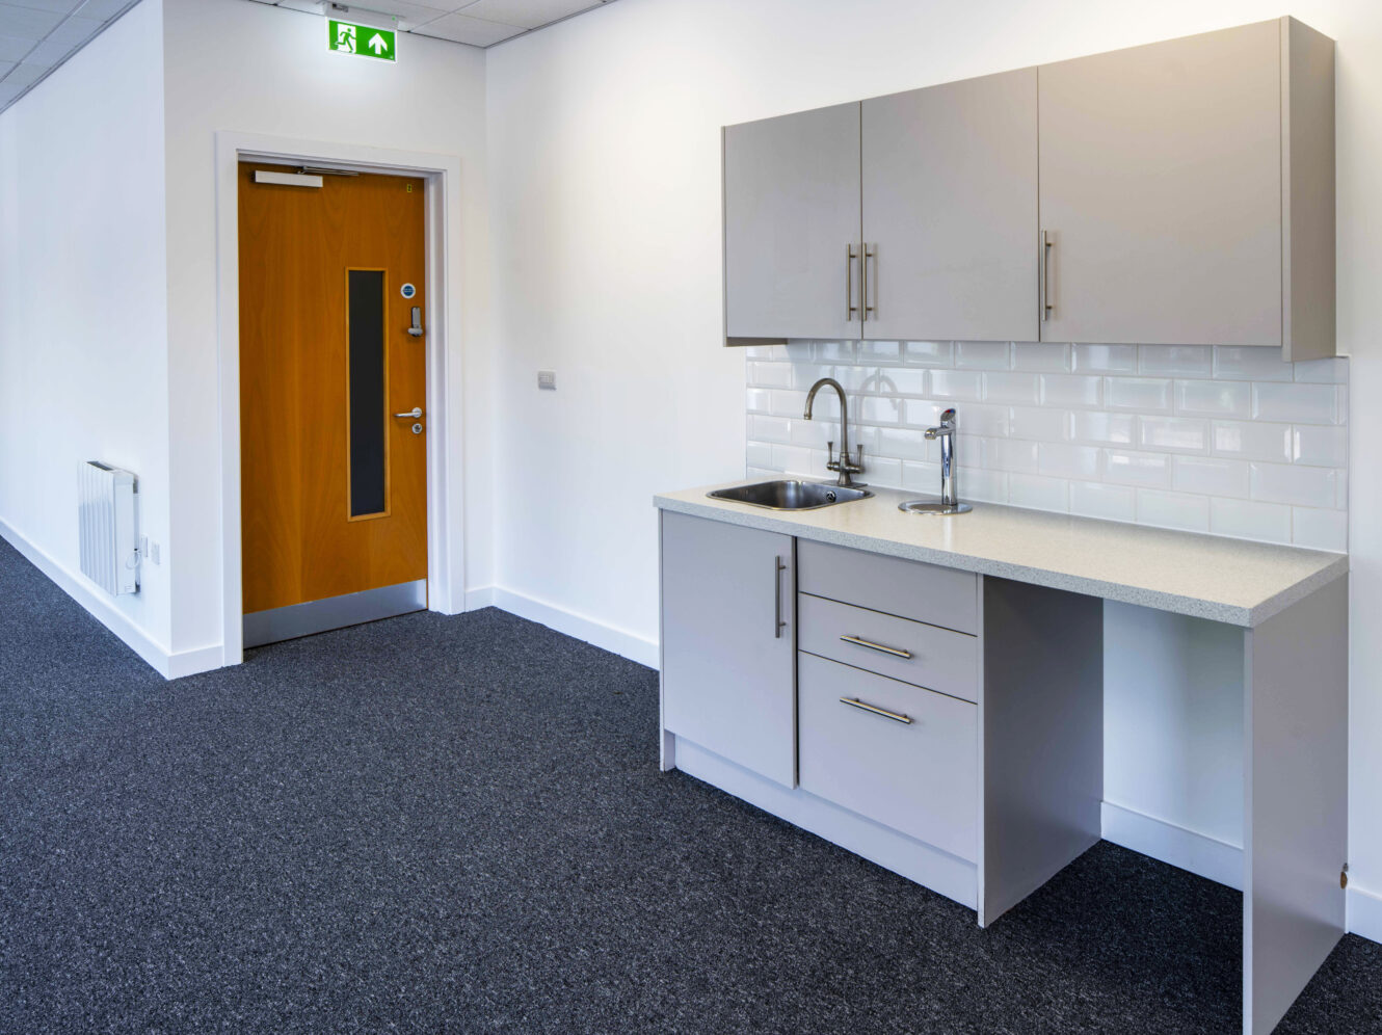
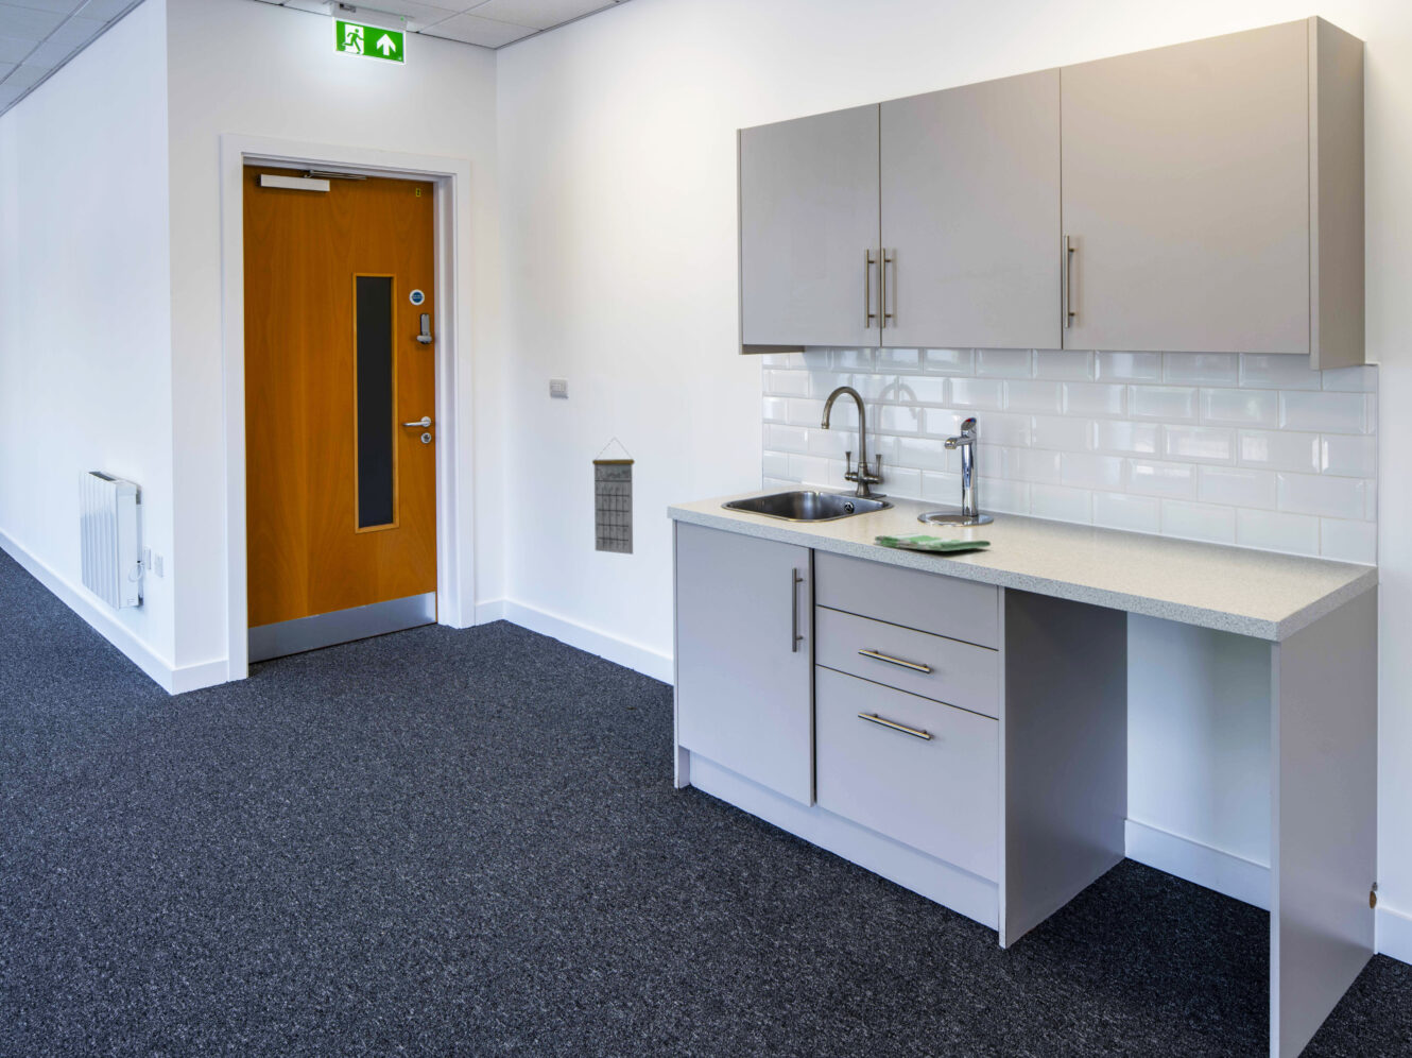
+ dish towel (930, 541)
+ calendar (612, 495)
